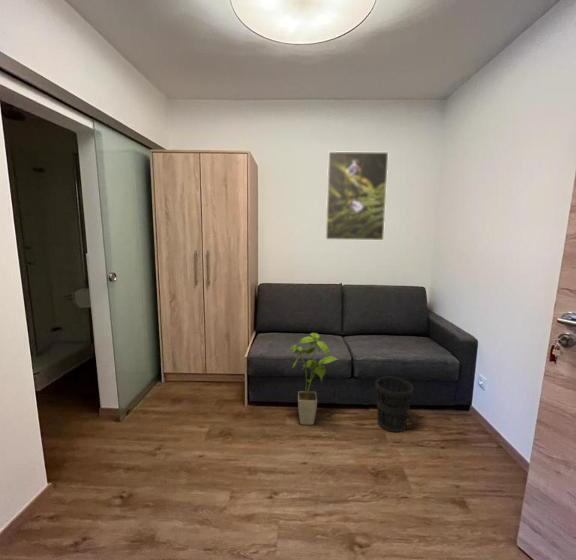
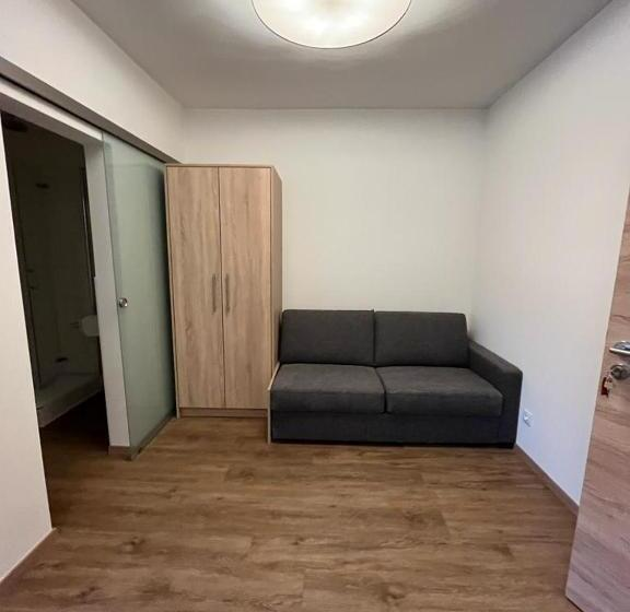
- wastebasket (392, 404)
- house plant (313, 377)
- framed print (356, 196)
